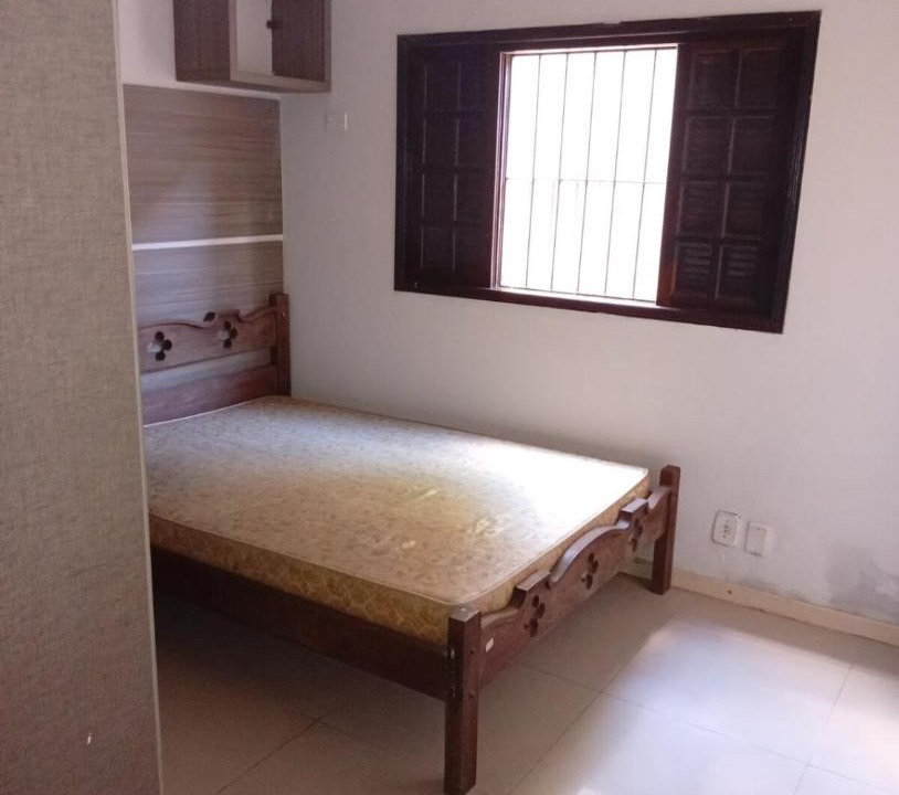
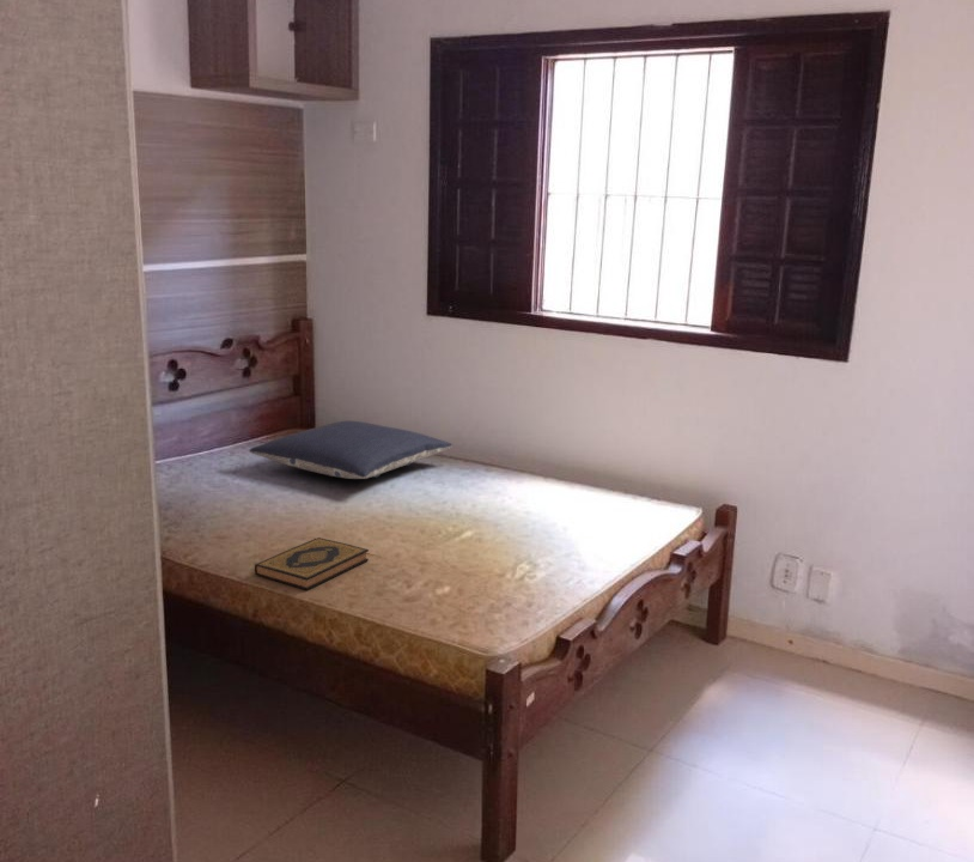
+ hardback book (312, 561)
+ pillow (353, 449)
